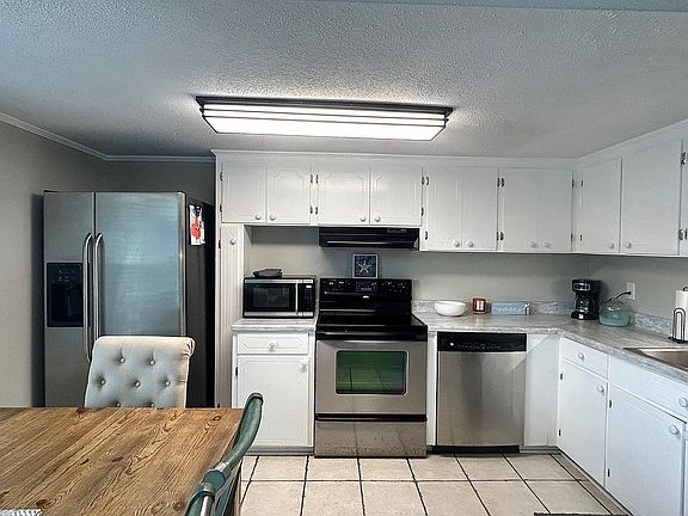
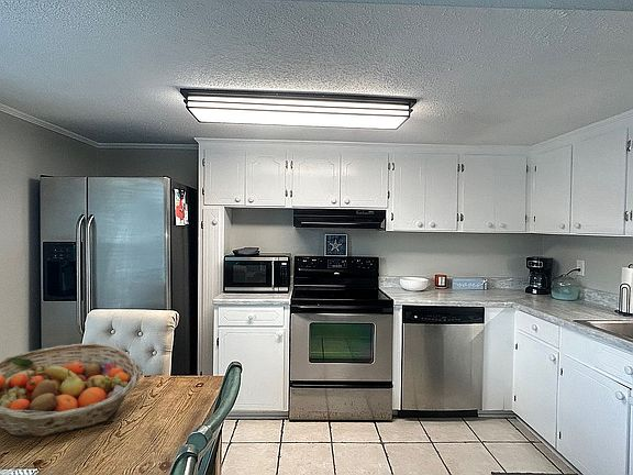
+ fruit basket (64, 386)
